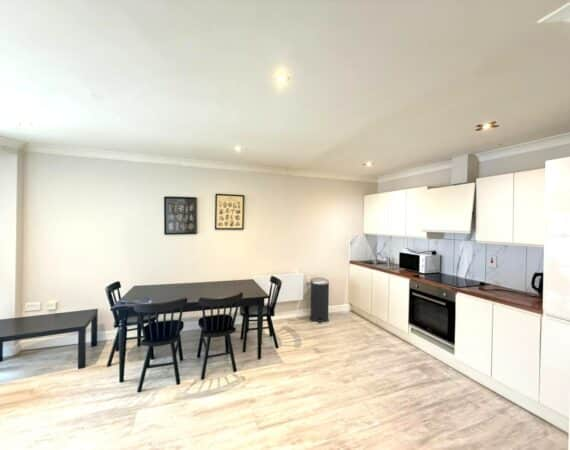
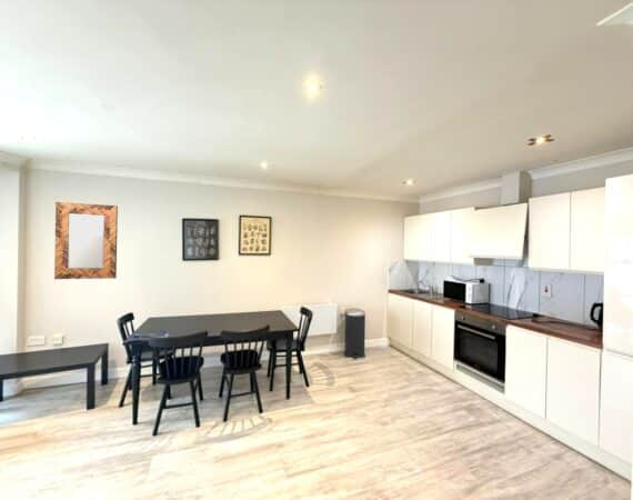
+ home mirror (87, 241)
